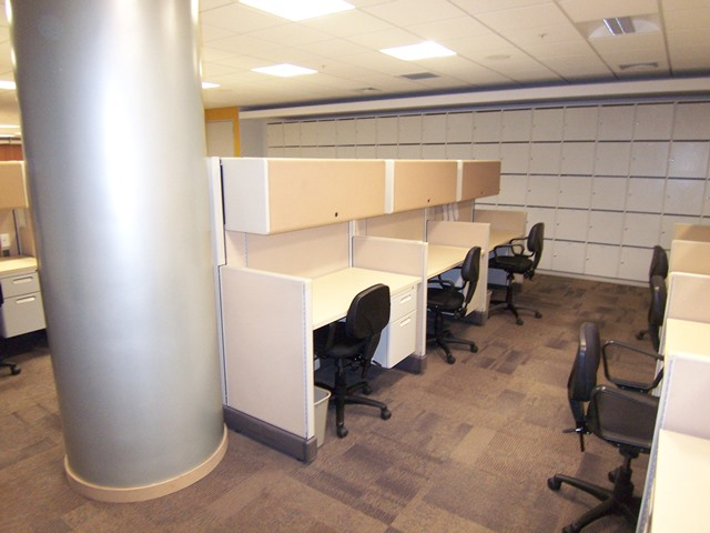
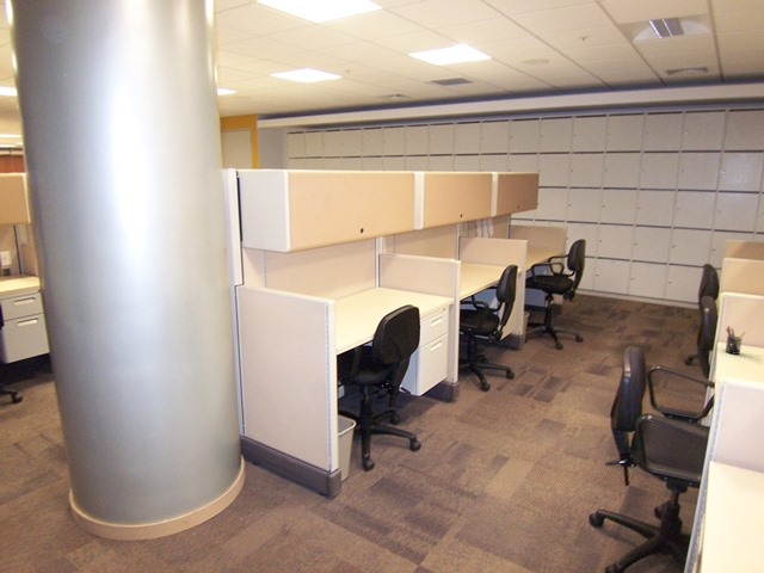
+ pen holder (733, 339)
